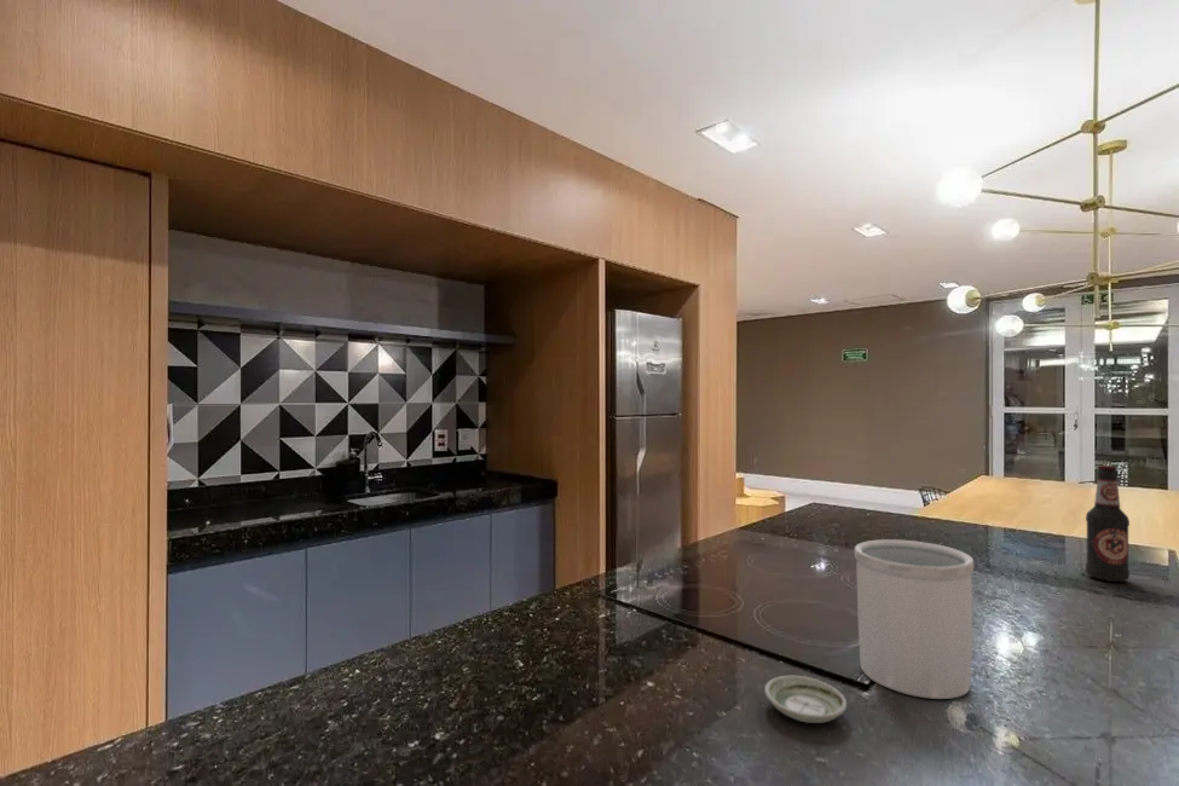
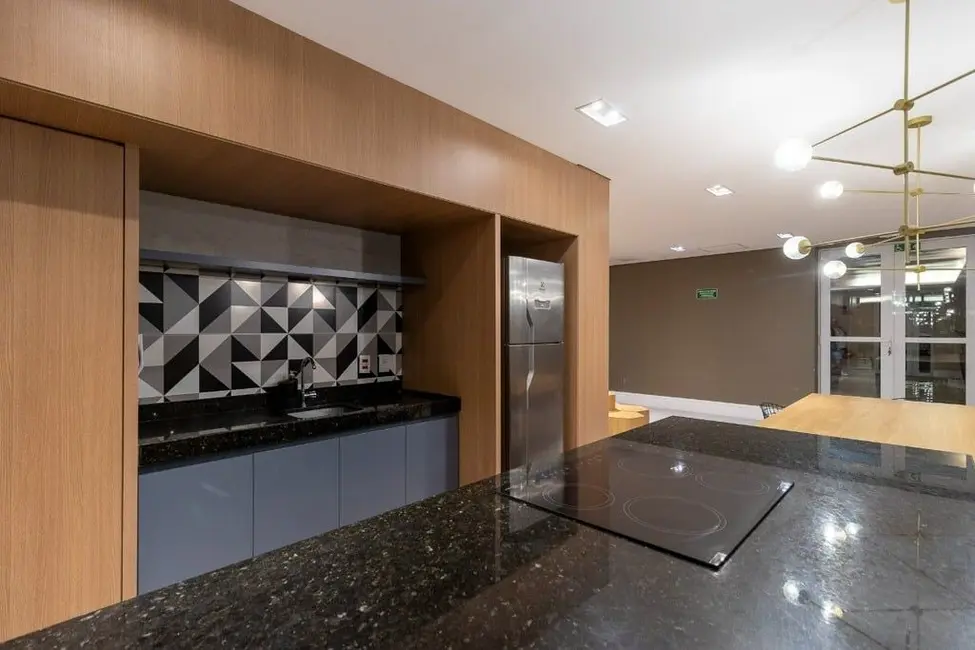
- utensil holder (911, 613)
- saucer (804, 703)
- bottle (1106, 521)
